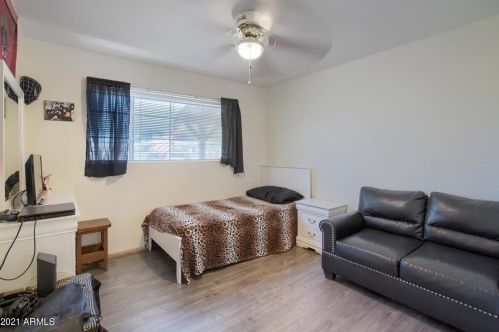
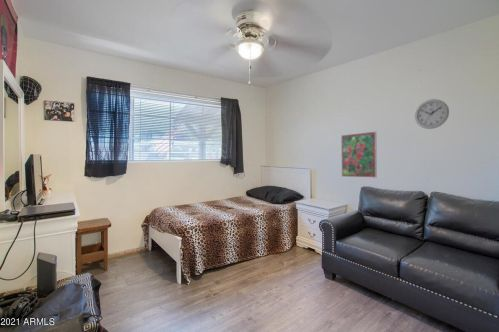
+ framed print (358, 155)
+ wall clock (431, 114)
